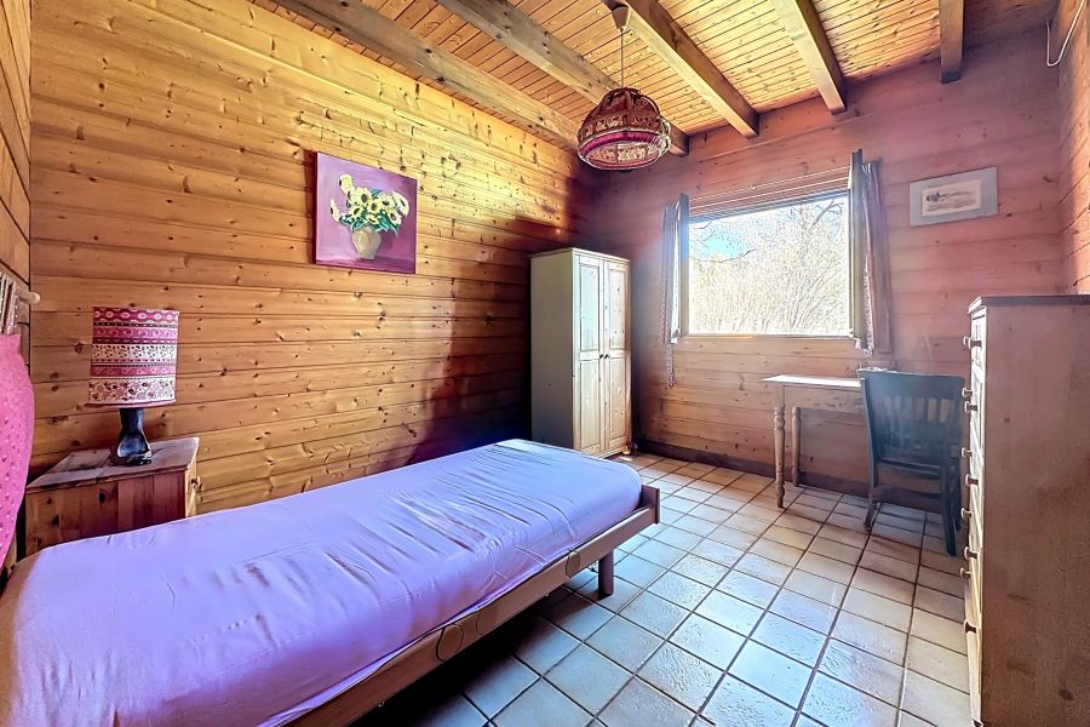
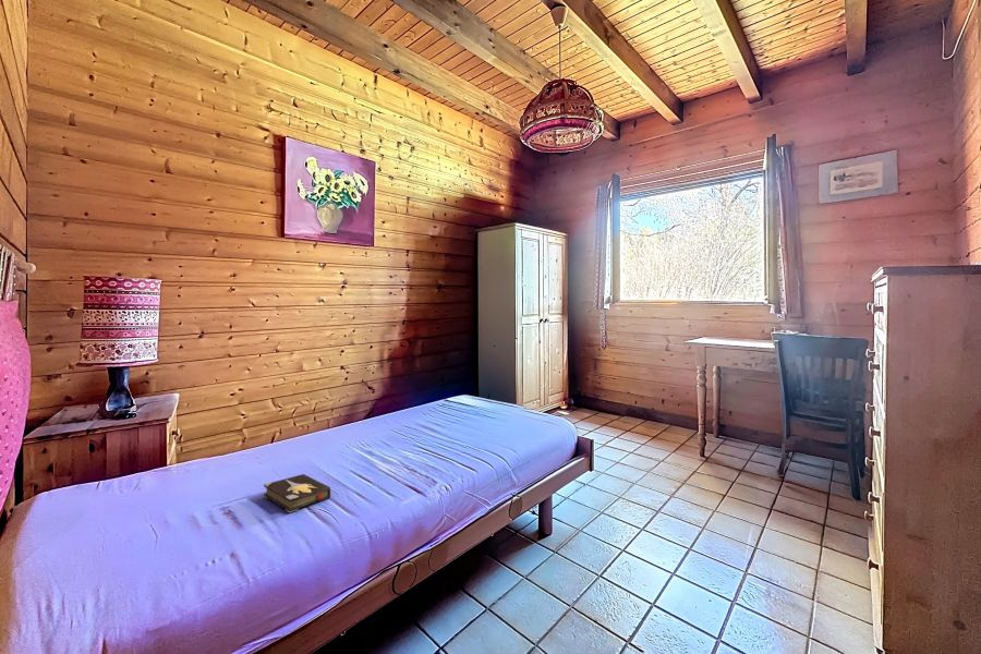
+ hardback book (296, 489)
